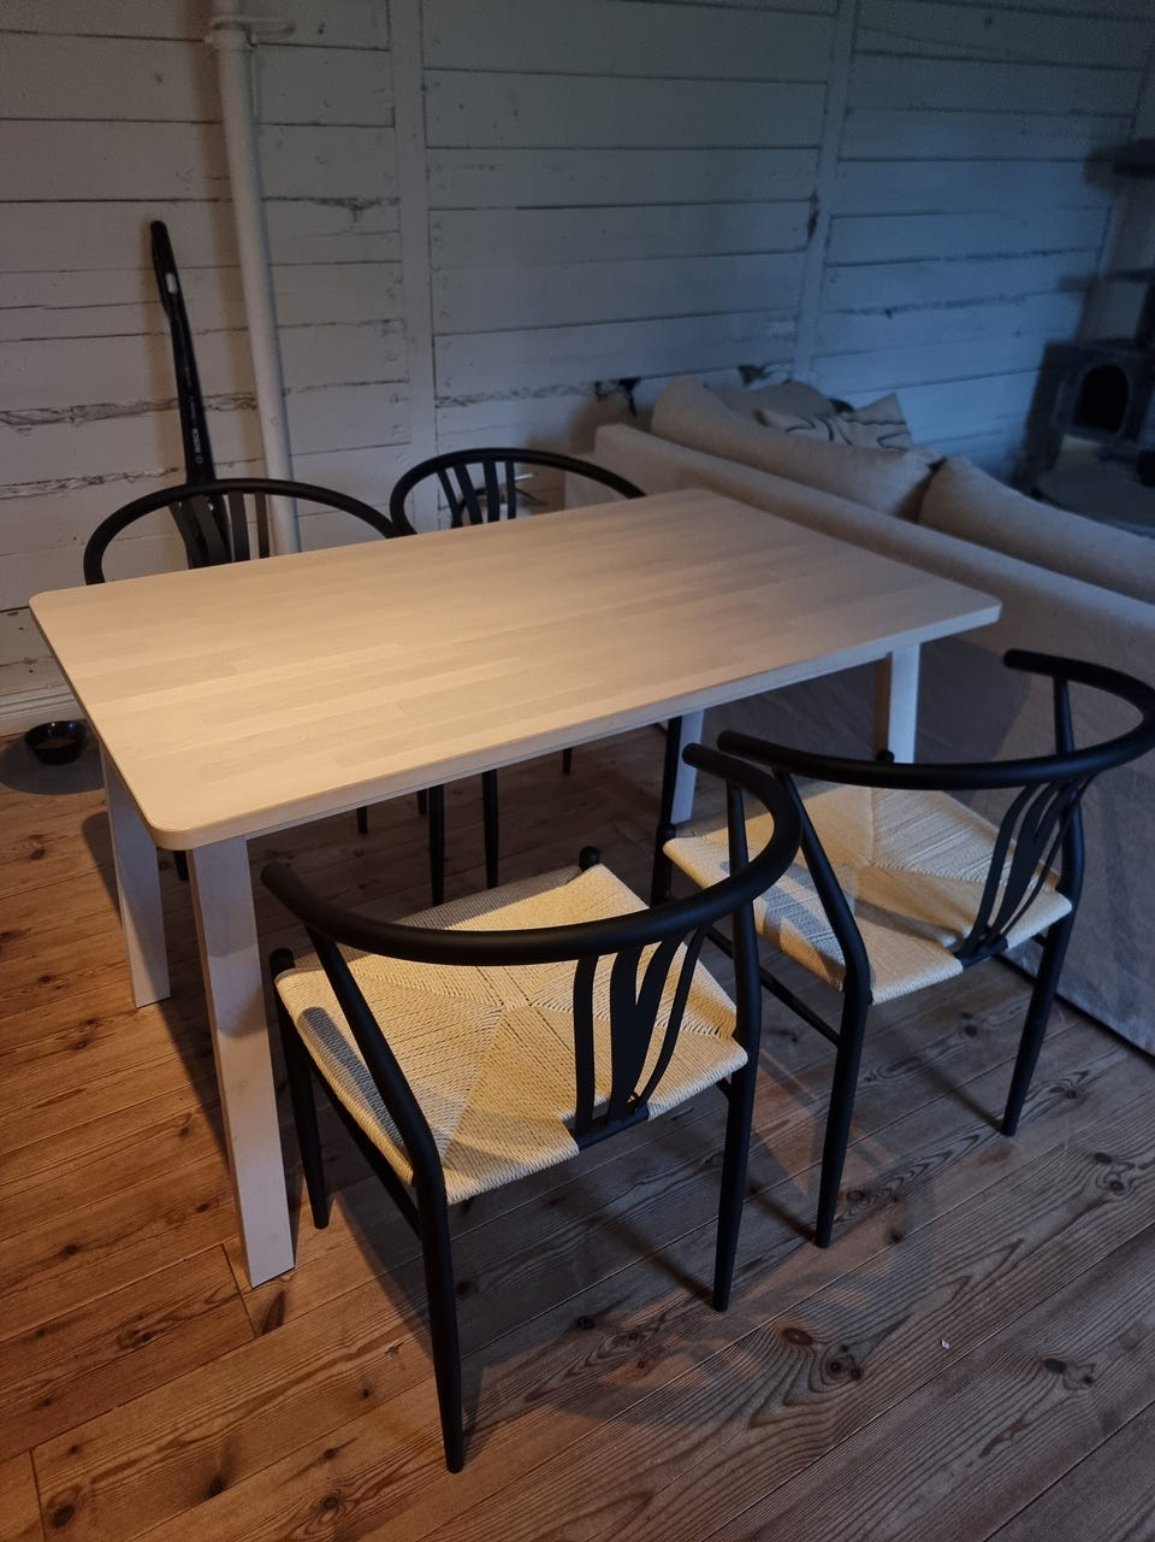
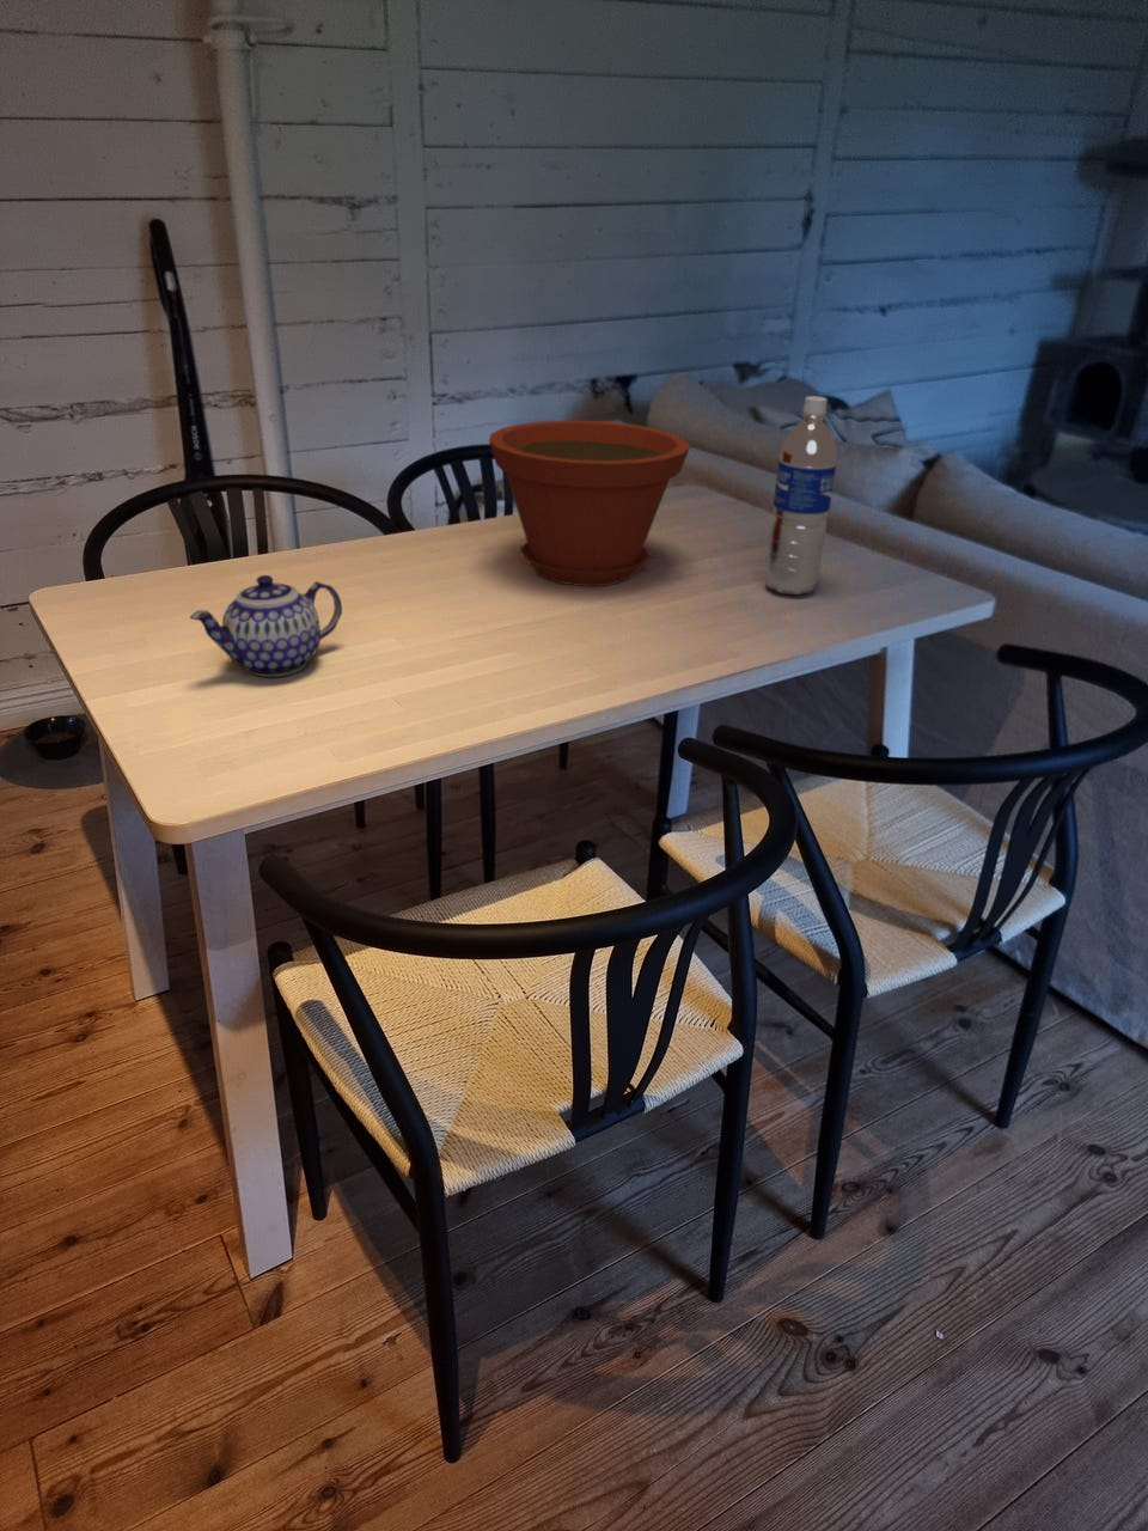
+ plant pot (586, 506)
+ teapot (270, 621)
+ water bottle (802, 498)
